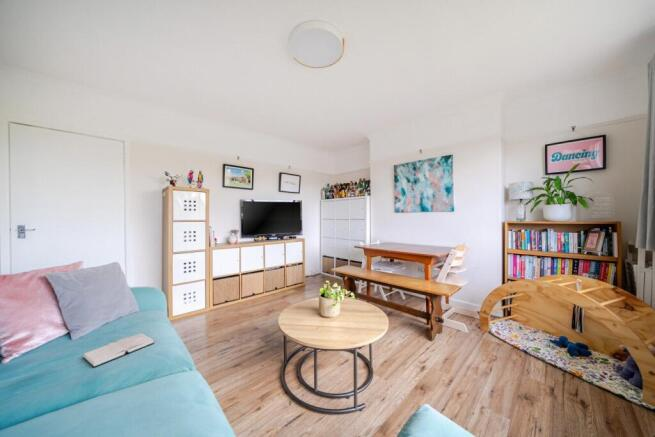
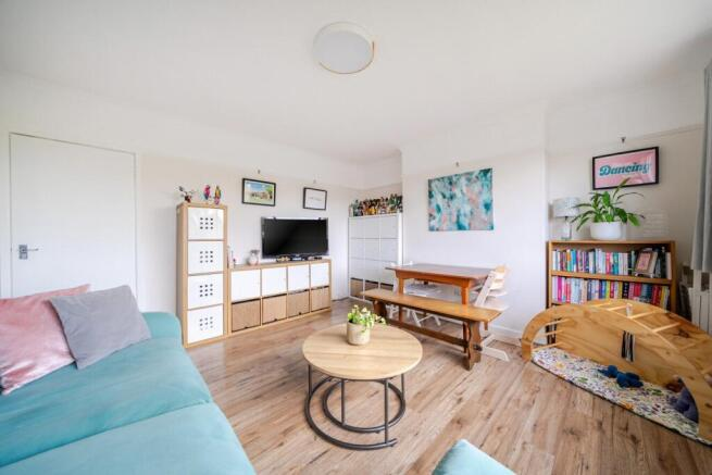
- hardback book (120, 347)
